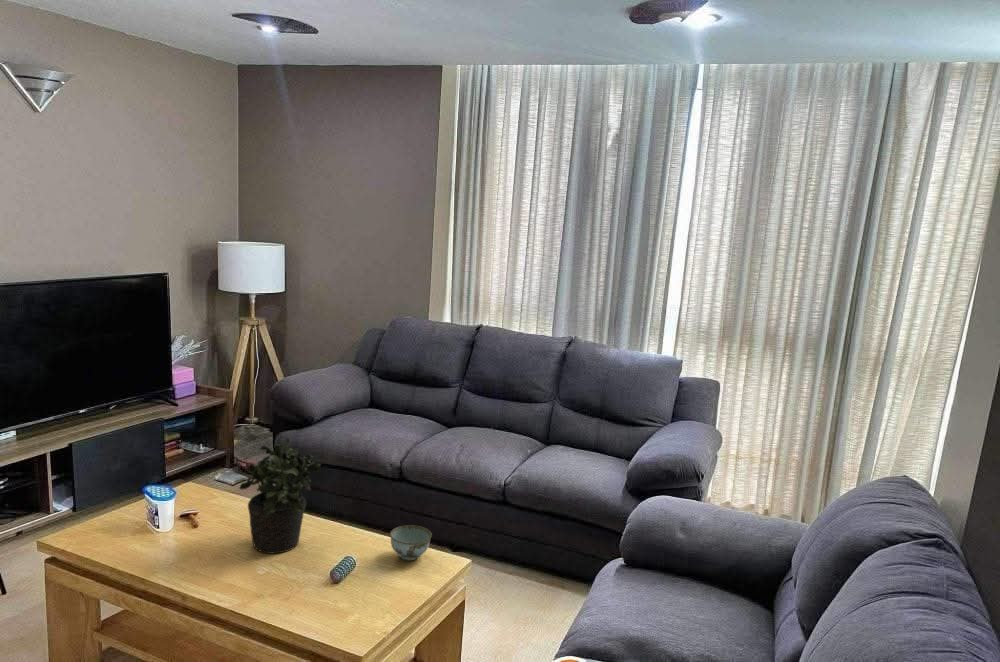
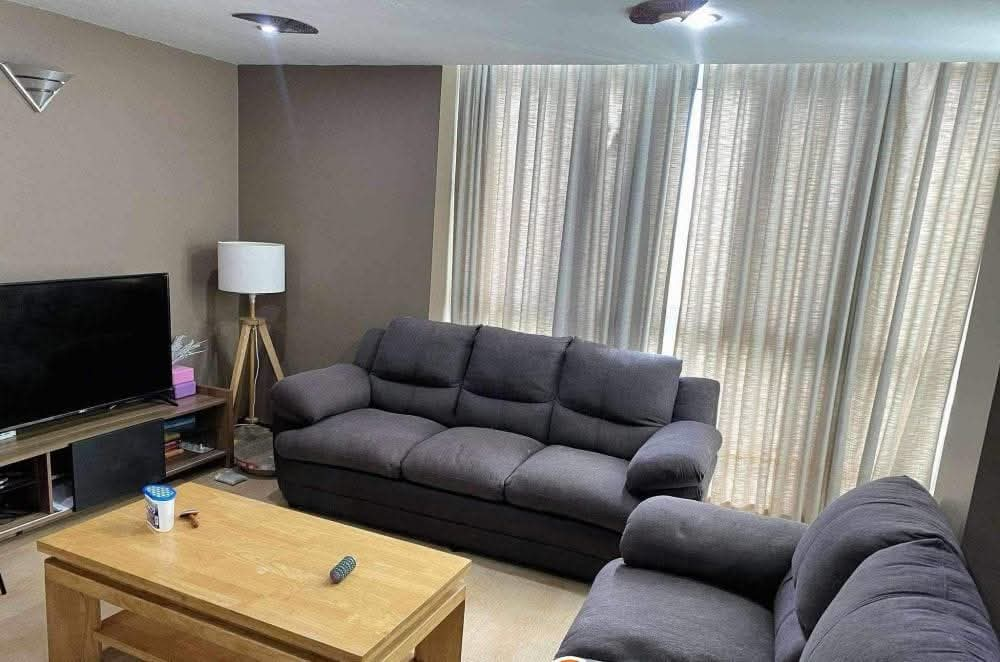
- bowl (410, 545)
- potted plant (281, 492)
